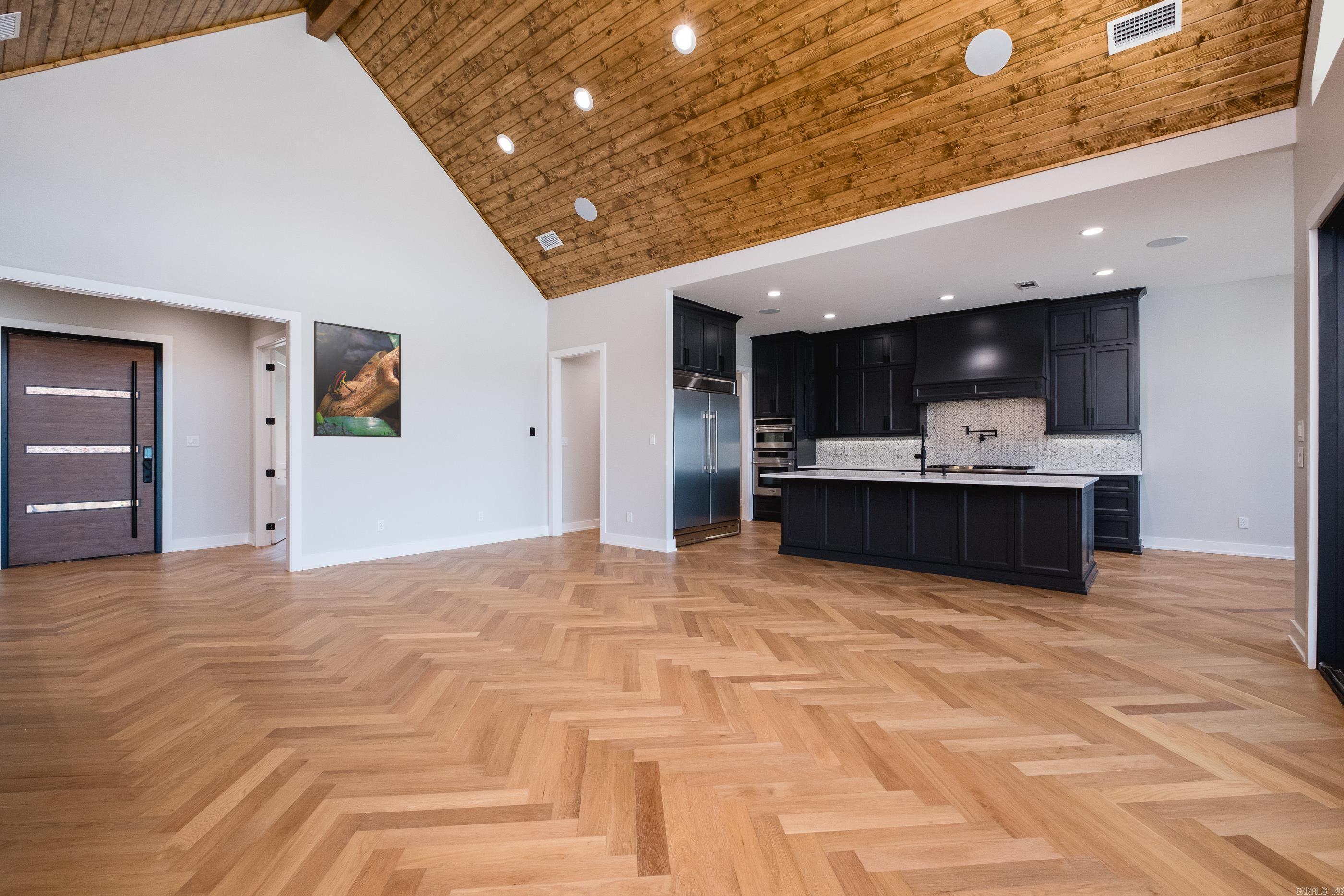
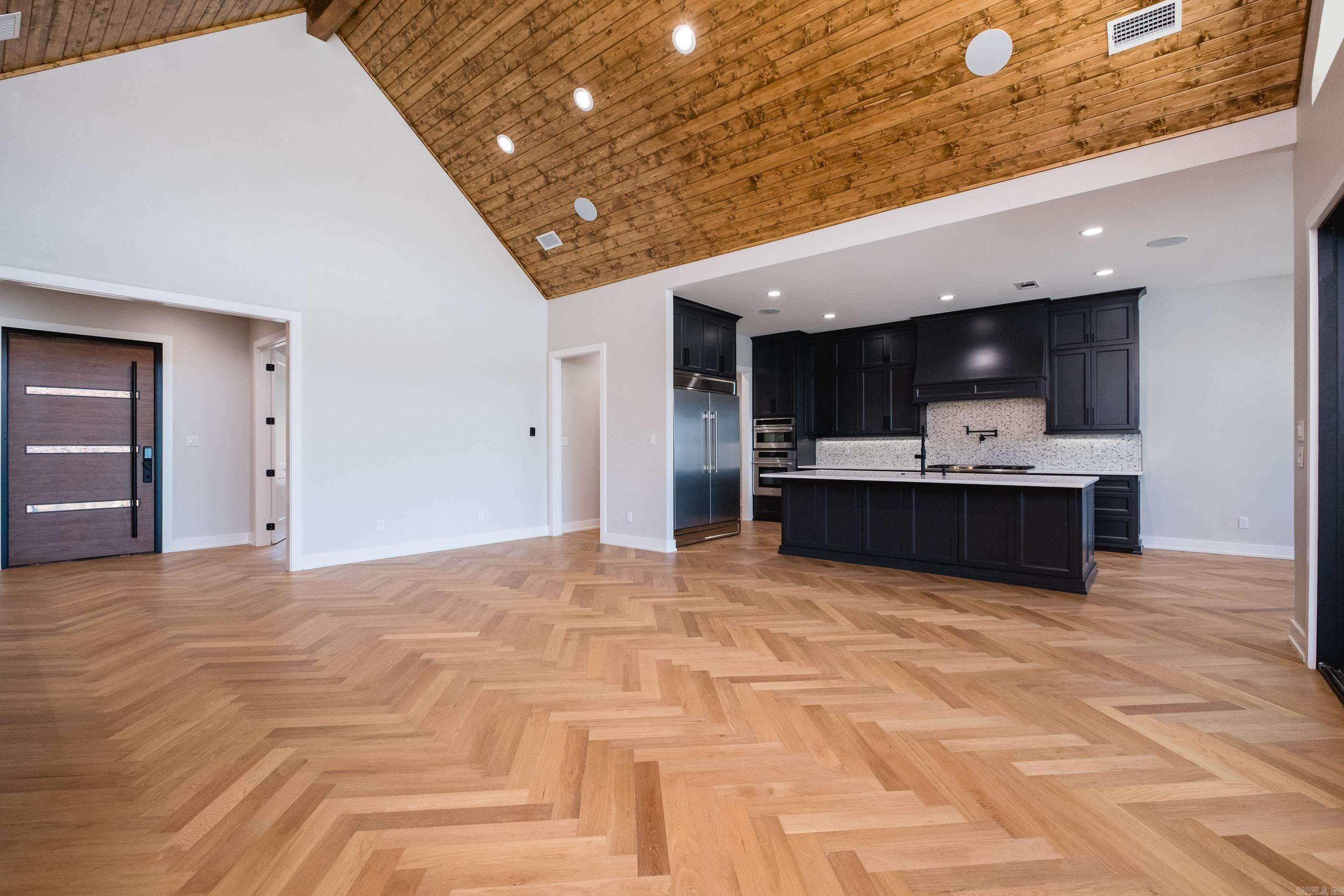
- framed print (360, 382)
